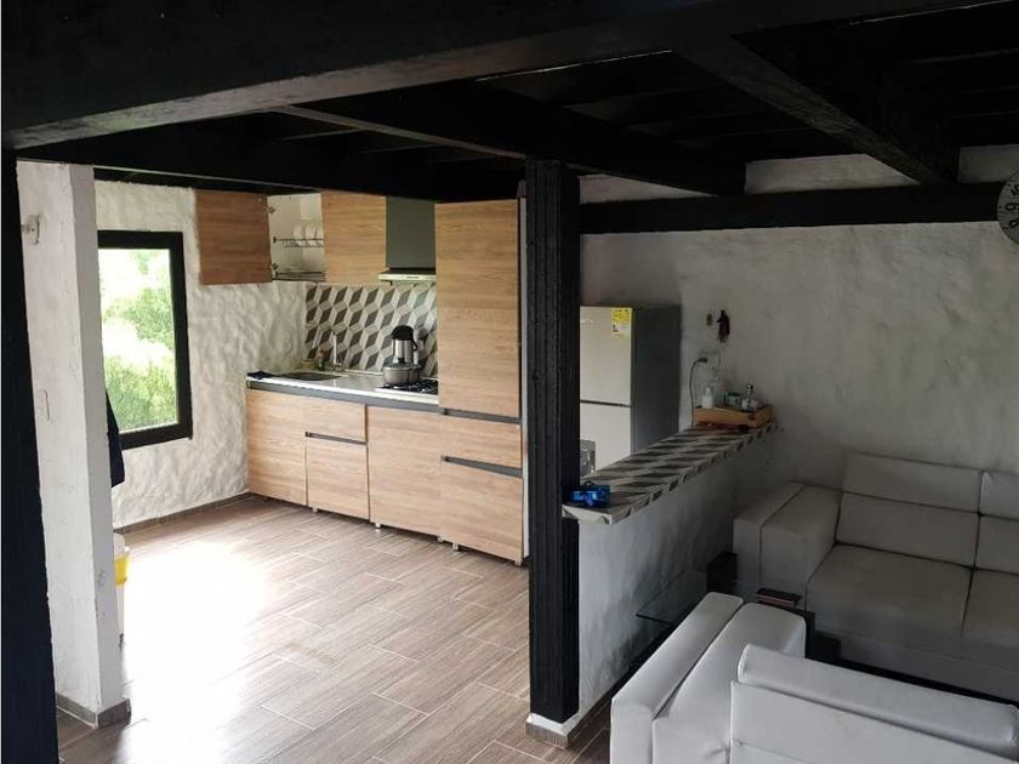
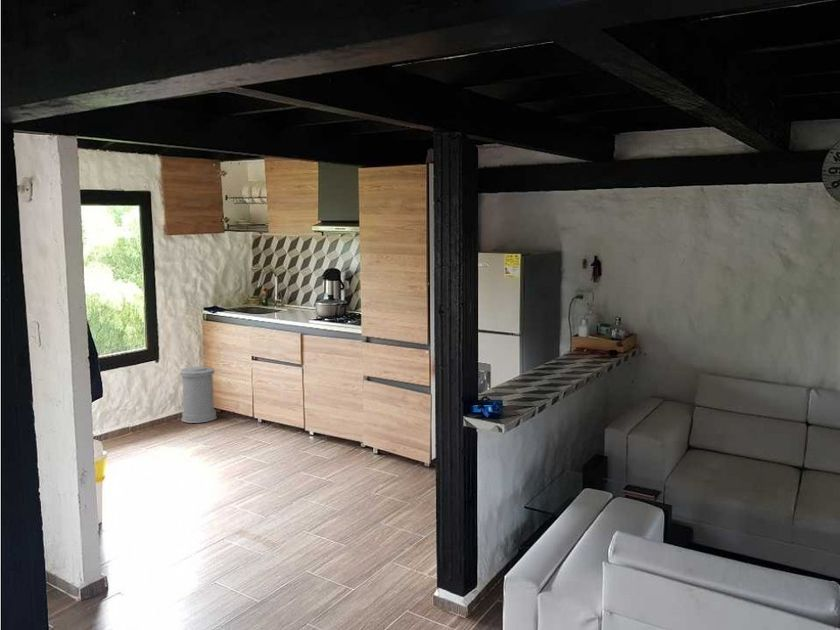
+ trash can (198, 393)
